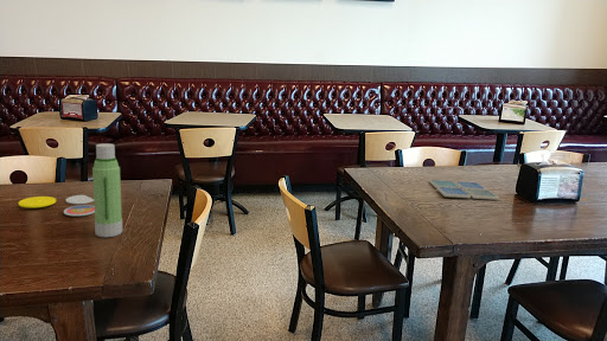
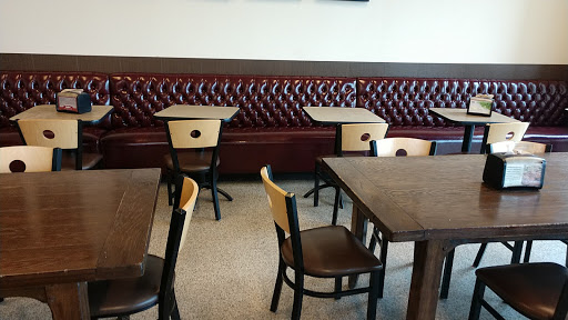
- water bottle (106, 189)
- plate (72, 202)
- drink coaster (461, 188)
